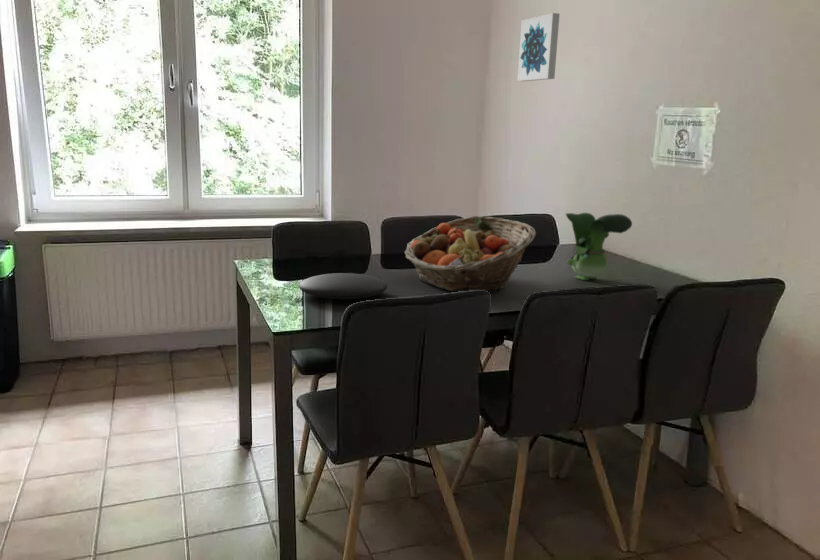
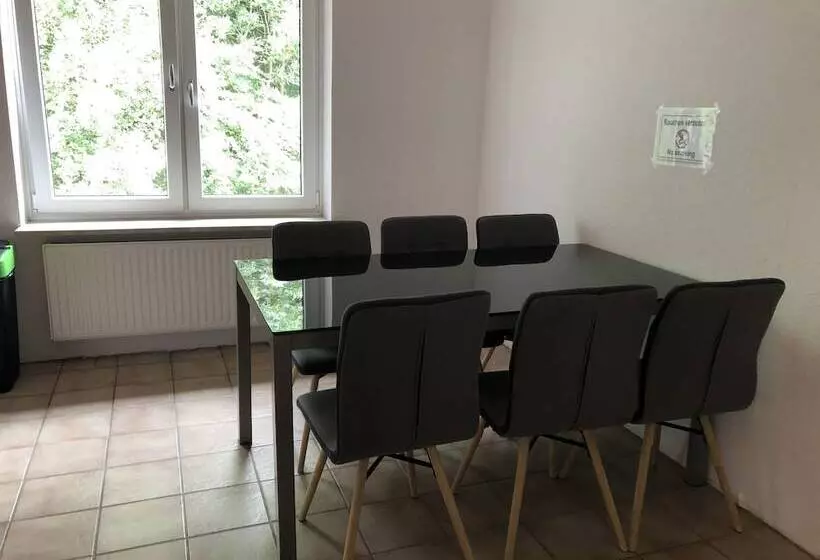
- fruit basket (468, 251)
- toy figurine (594, 246)
- wall art (537, 48)
- plate (343, 285)
